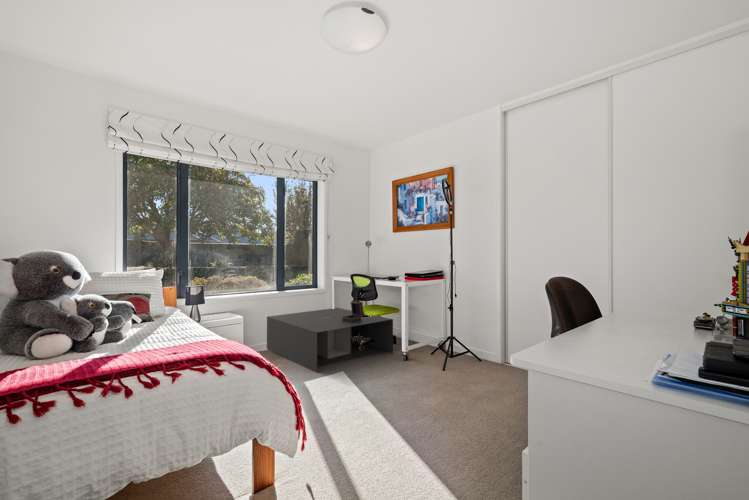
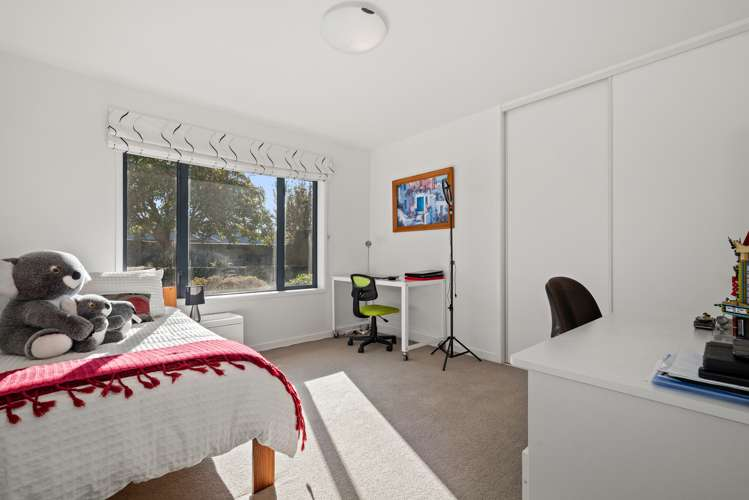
- decorative box (352, 311)
- storage bench (328, 334)
